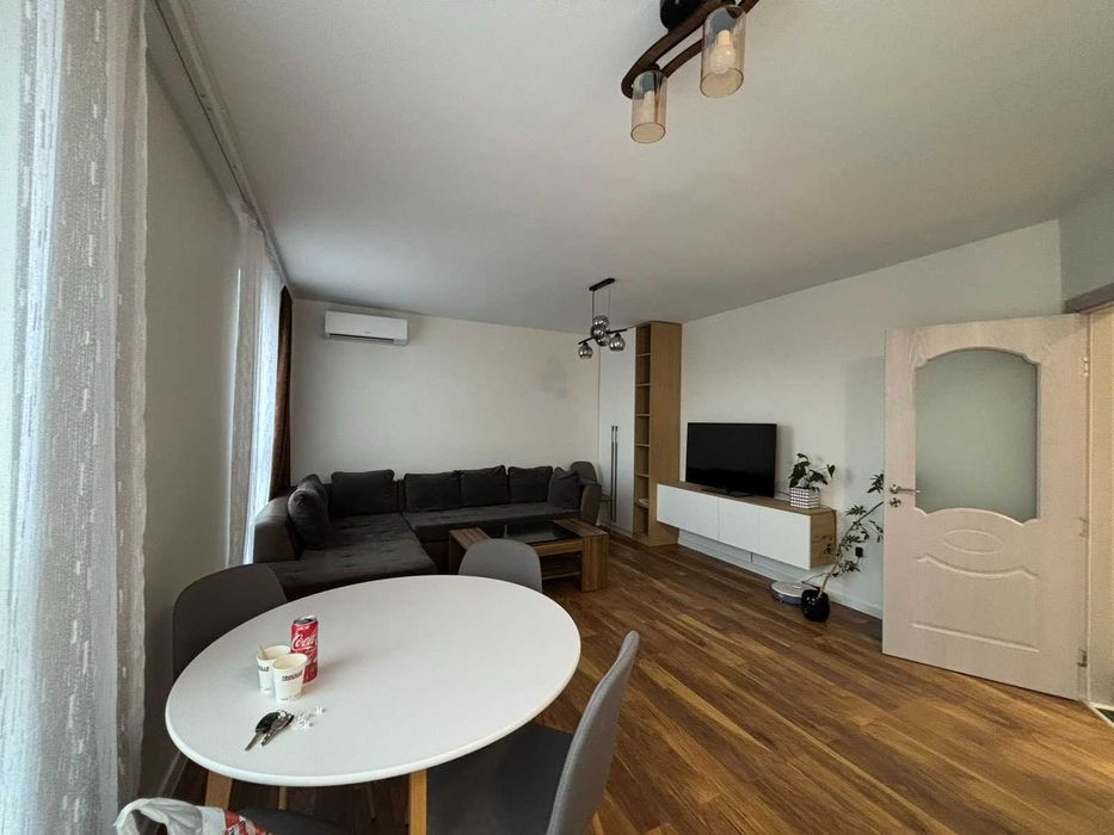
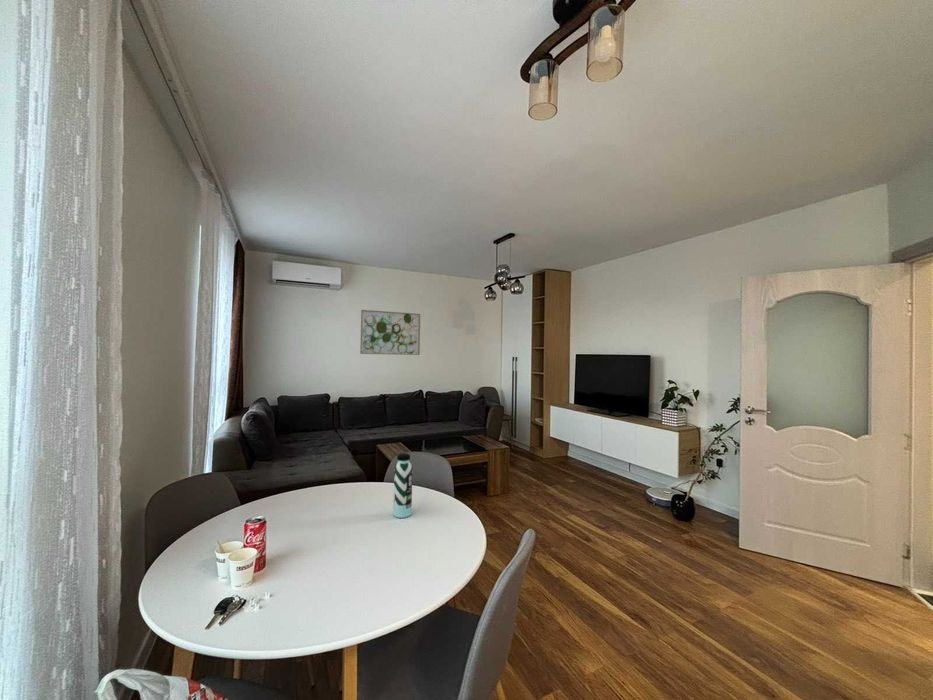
+ water bottle (403, 484)
+ wall art (391, 333)
